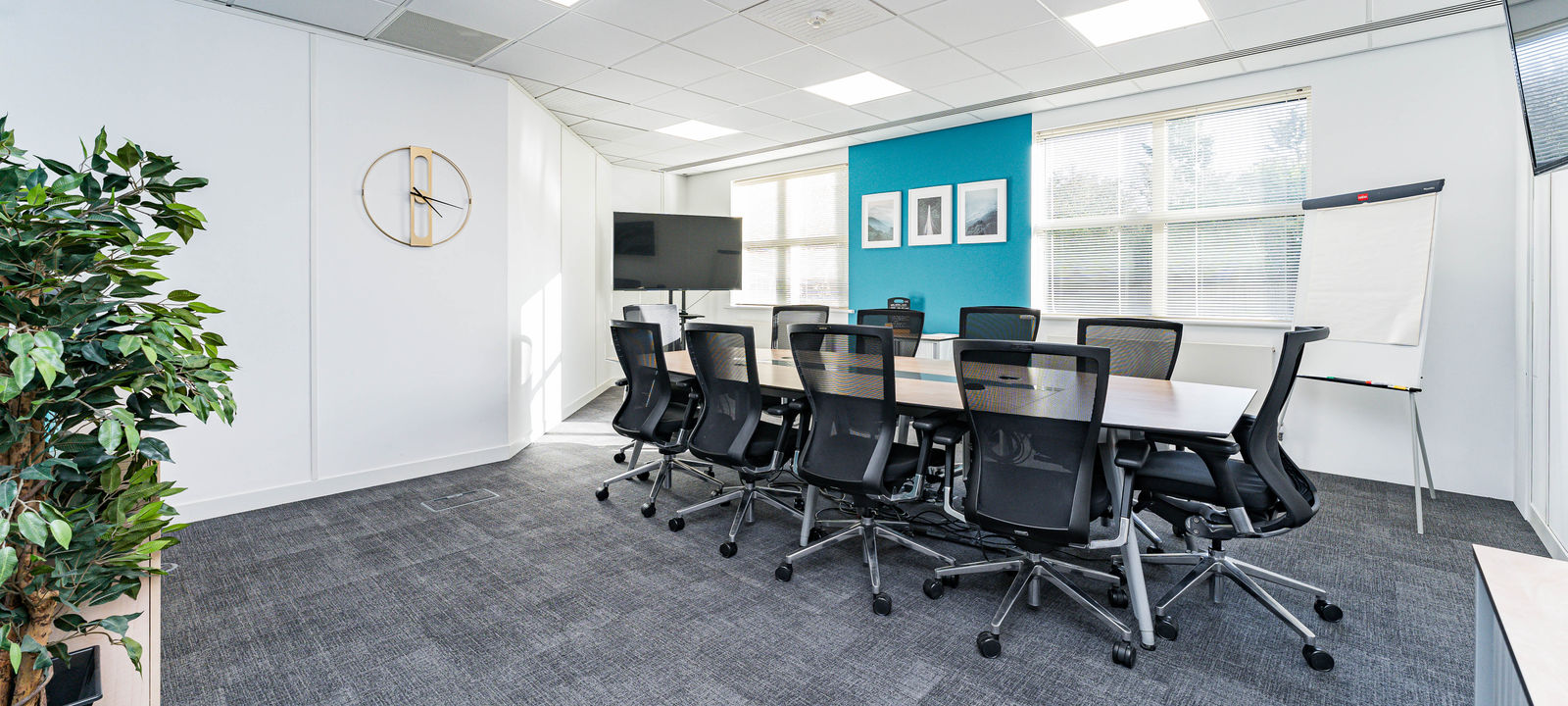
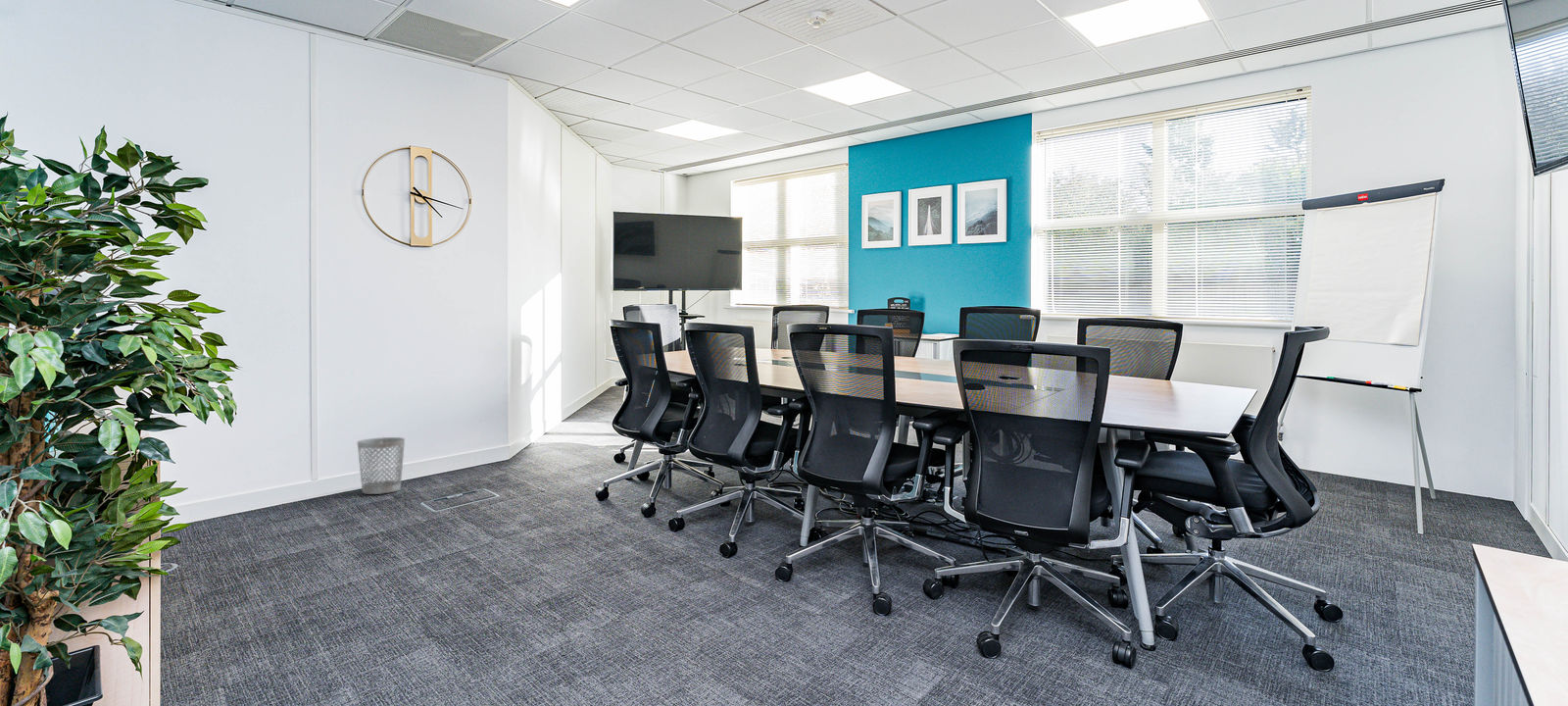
+ wastebasket (381, 465)
